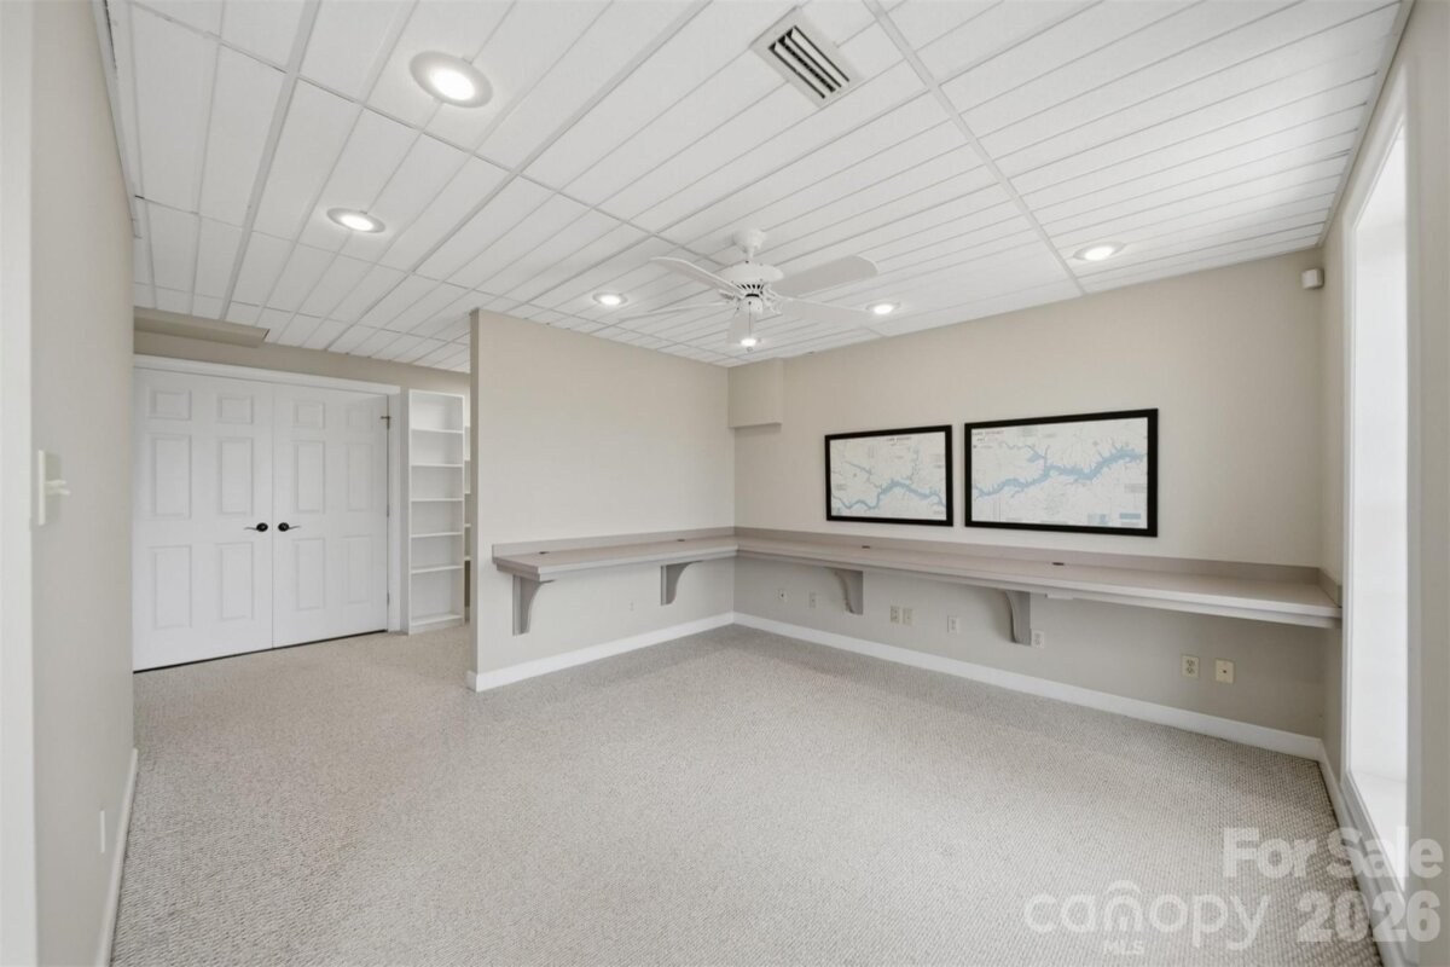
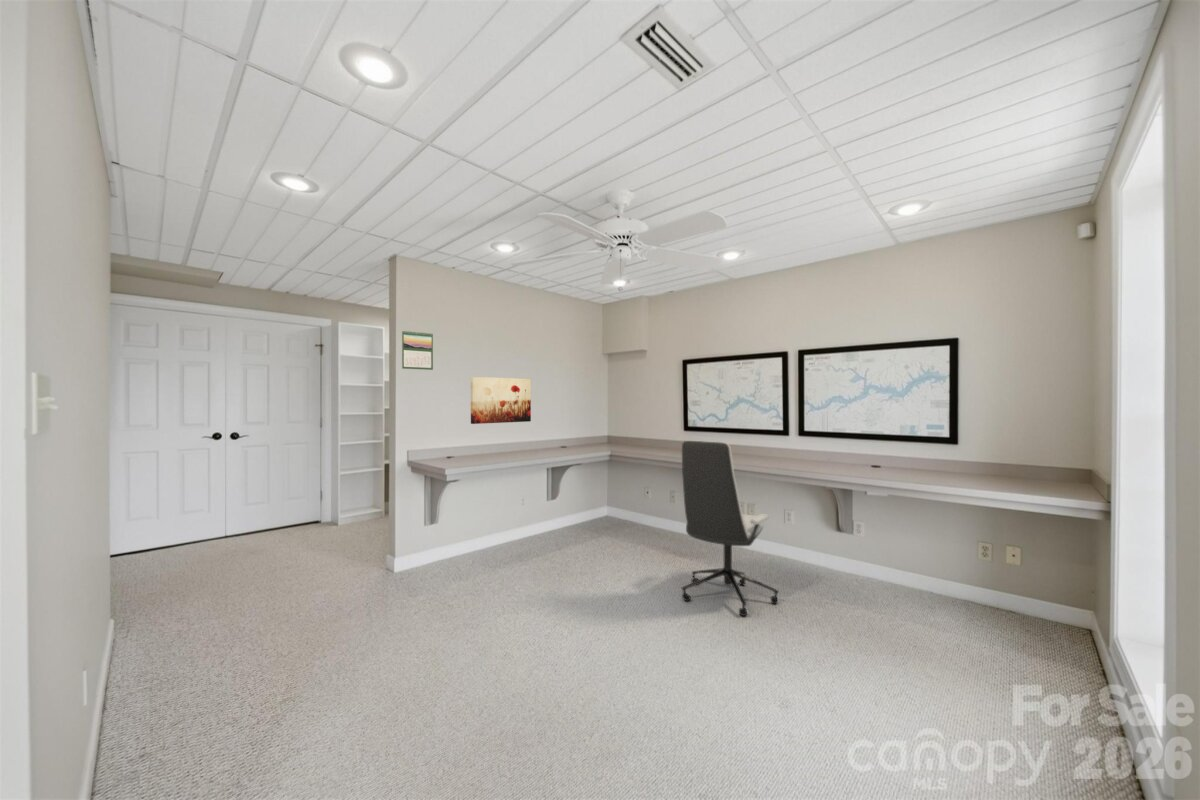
+ calendar (417, 350)
+ office chair (725, 518)
+ wall art (502, 400)
